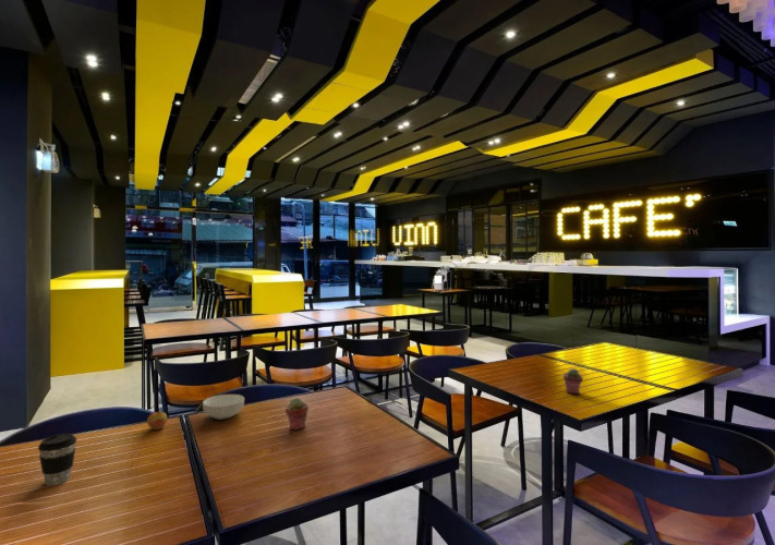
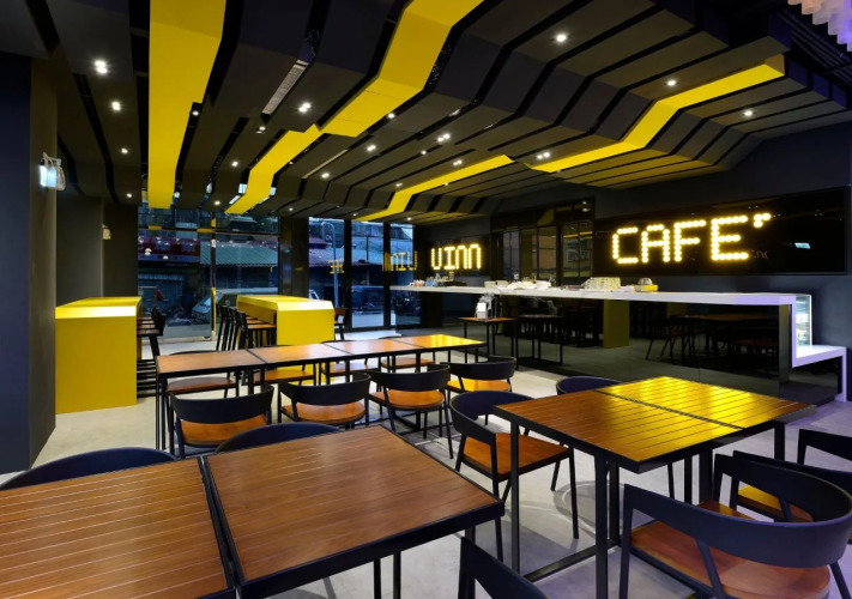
- apple (157, 419)
- cereal bowl (223, 408)
- coffee cup (58, 459)
- potted succulent (572, 379)
- potted succulent (296, 412)
